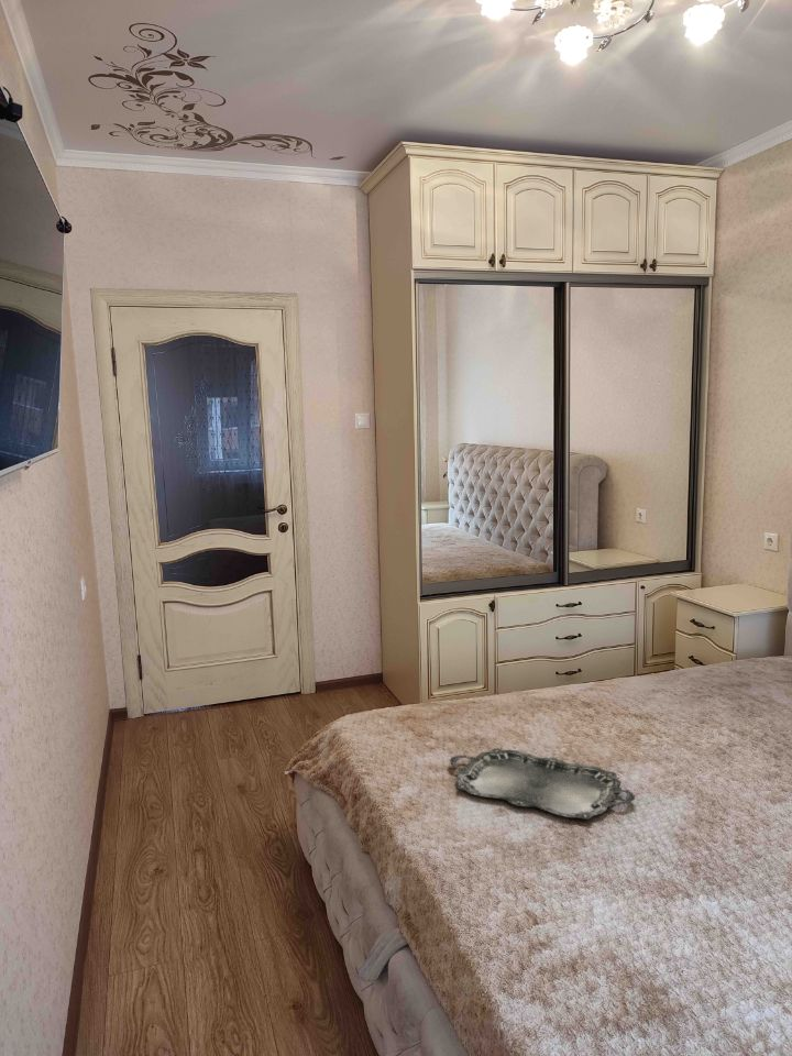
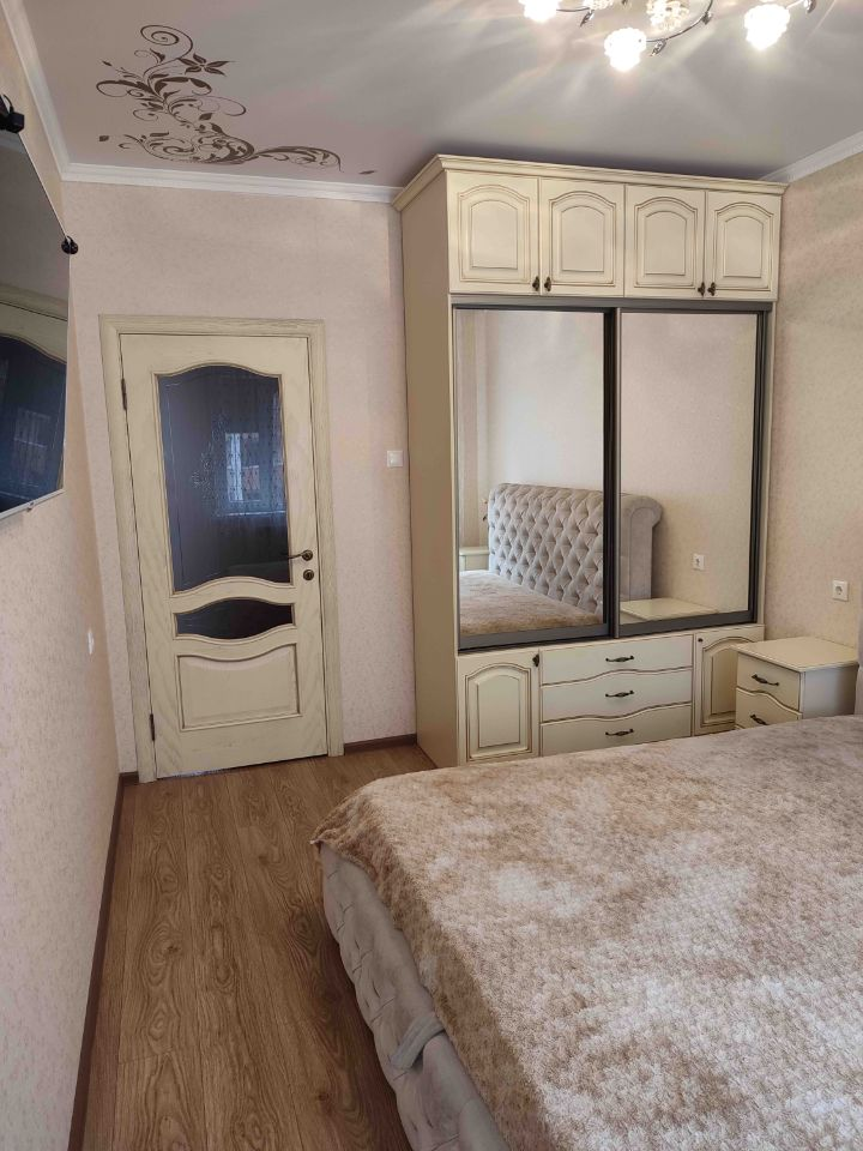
- serving tray (537, 780)
